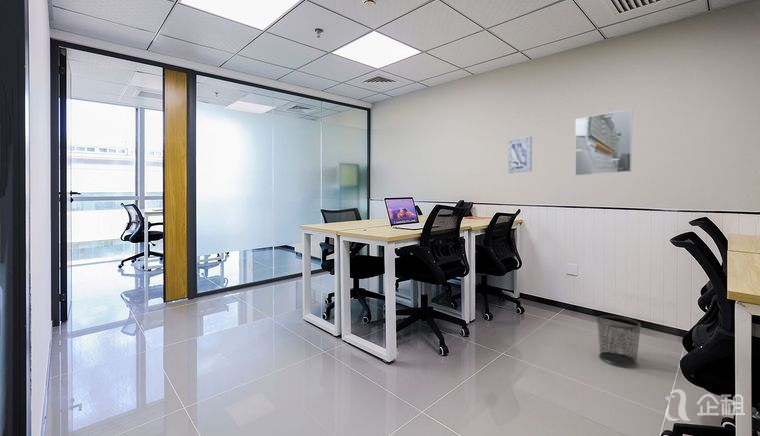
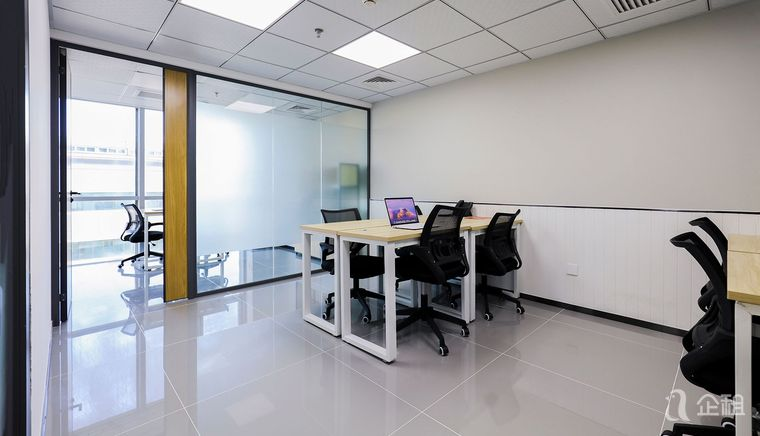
- waste bin (617, 340)
- wall art (519, 155)
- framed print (602, 144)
